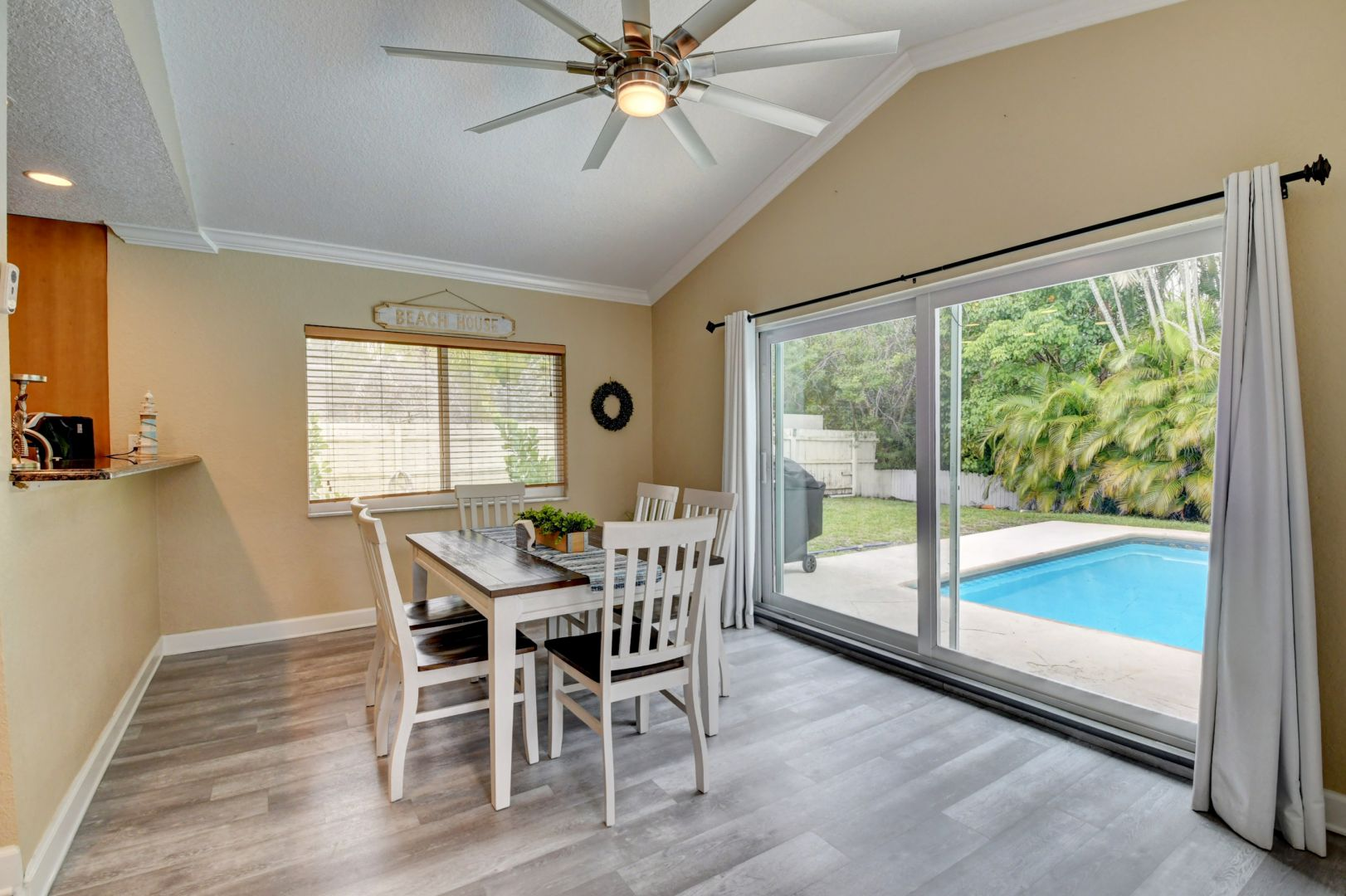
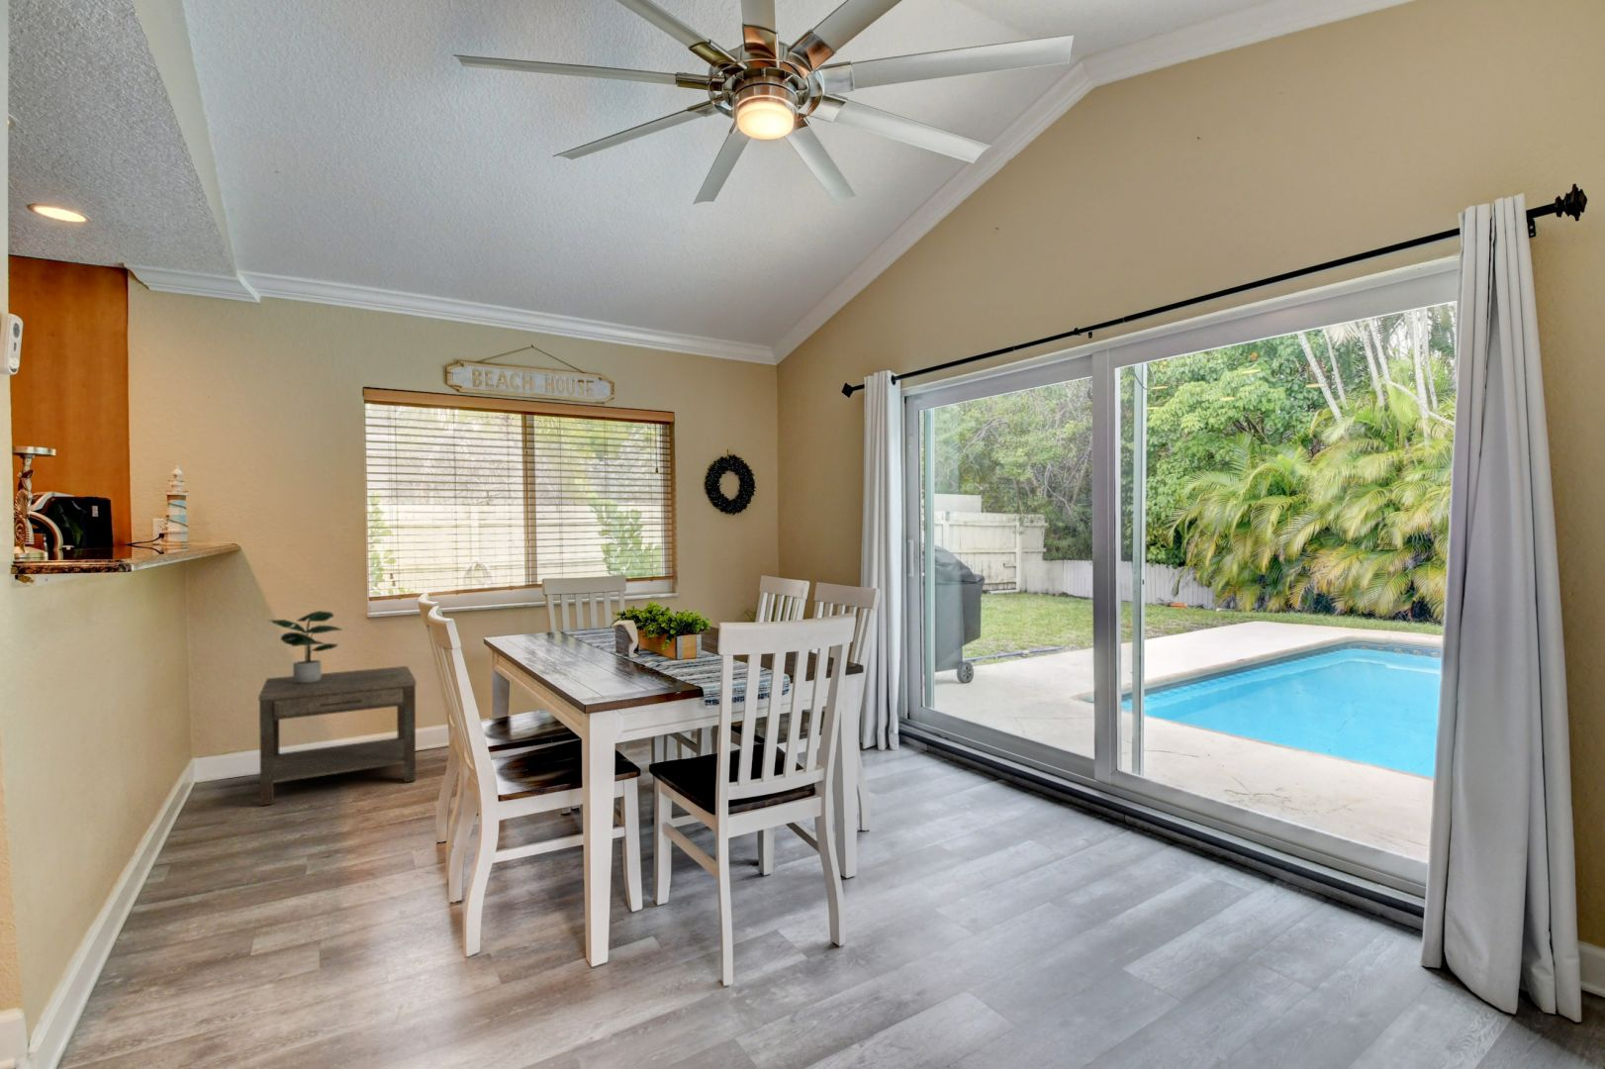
+ side table (345, 744)
+ potted plant (310, 647)
